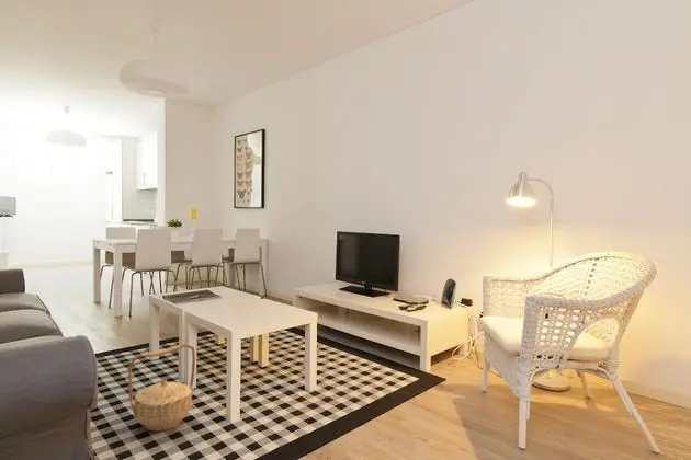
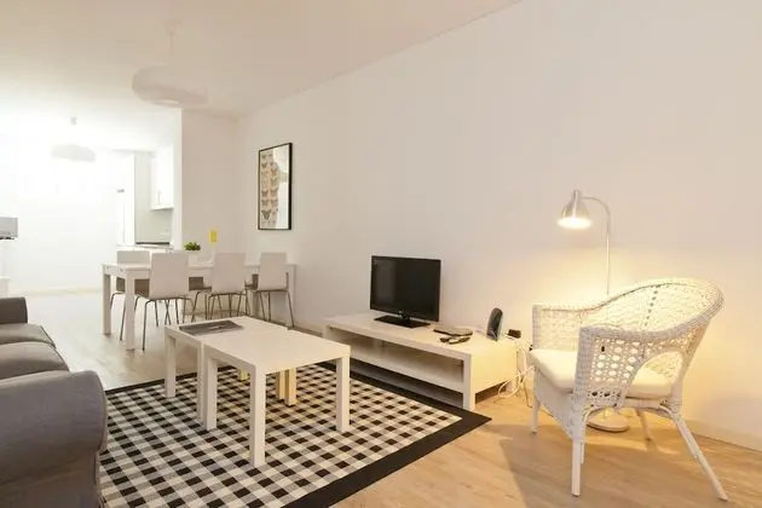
- basket (162, 384)
